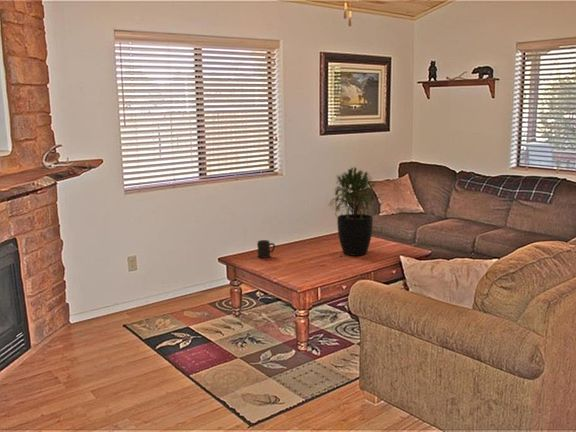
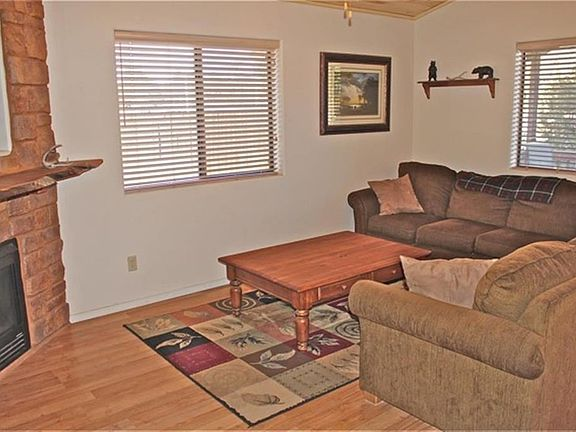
- mug (265, 249)
- potted plant (352, 209)
